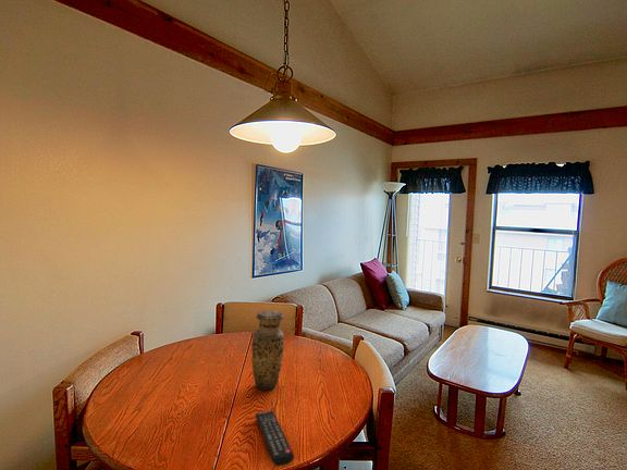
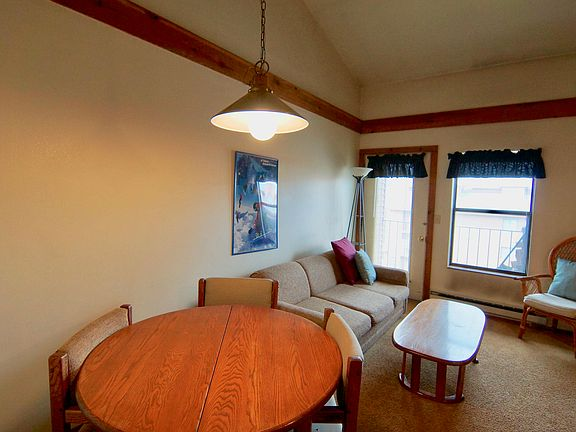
- remote control (272, 434)
- vase (268, 350)
